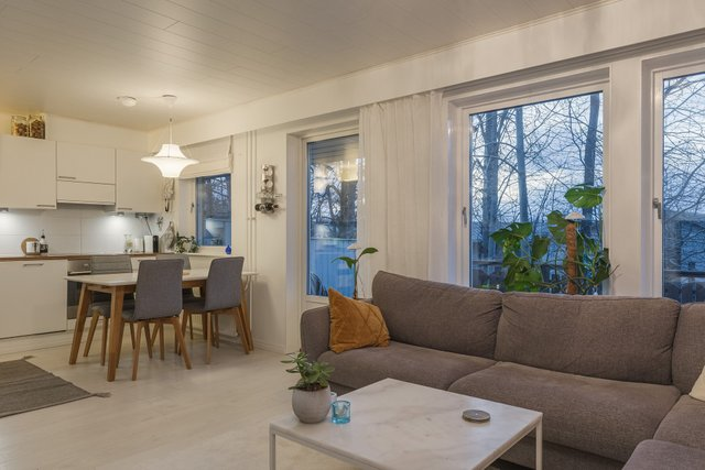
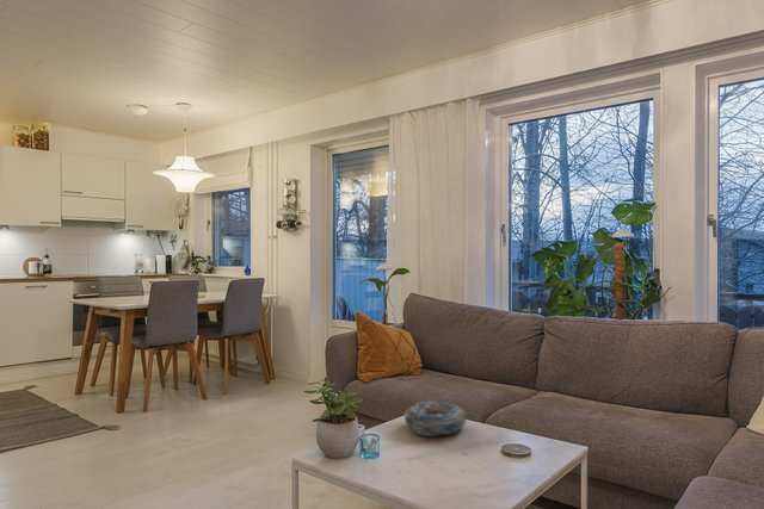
+ decorative bowl (435, 417)
